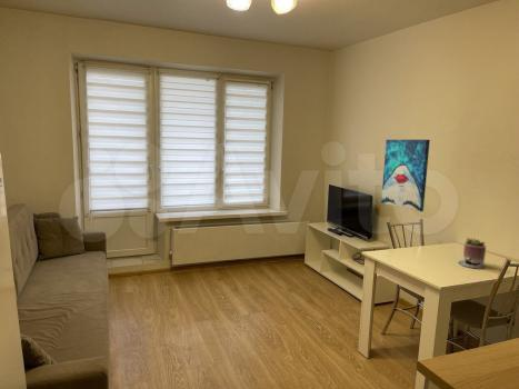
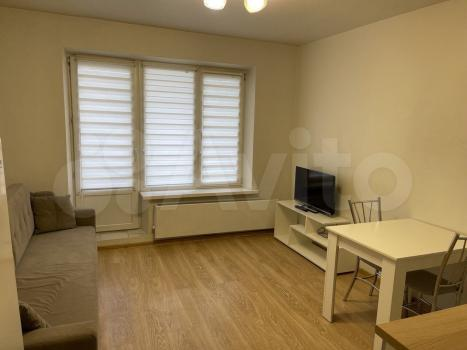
- wall art (403, 173)
- succulent planter (472, 251)
